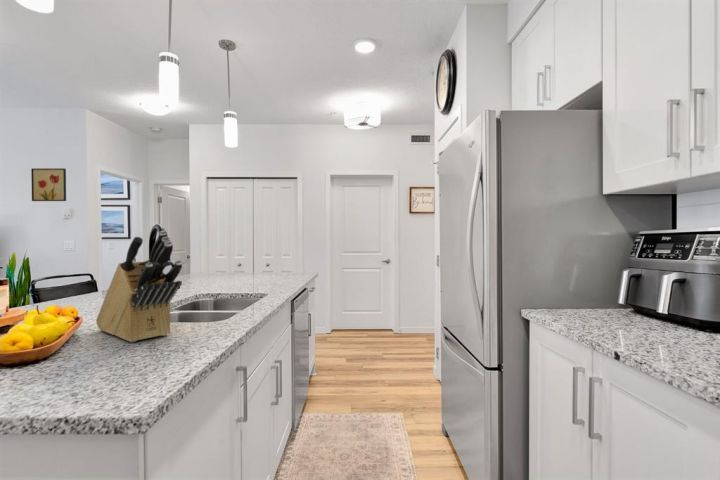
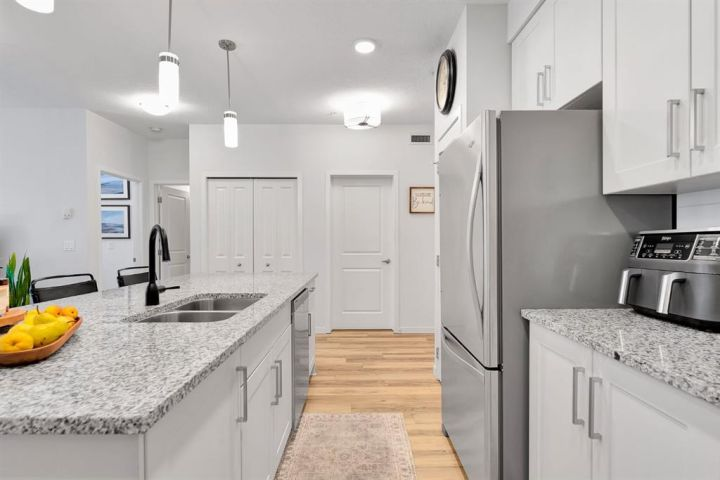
- wall art (49, 184)
- knife block (137, 282)
